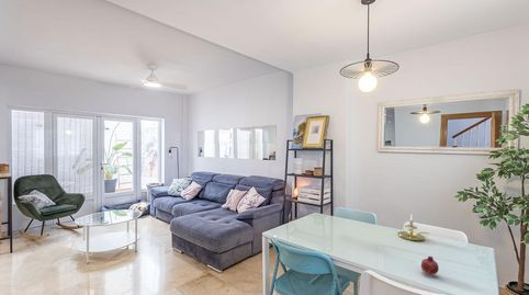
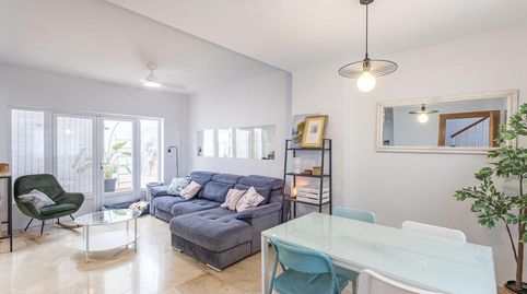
- candle holder (413, 226)
- fruit (429, 264)
